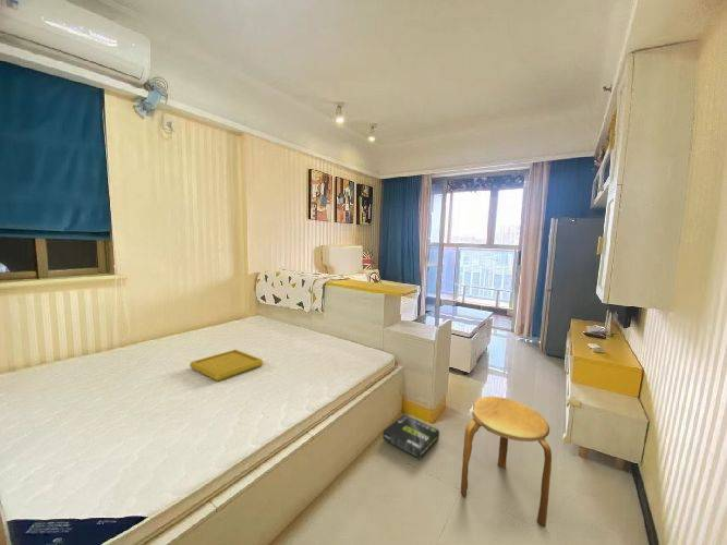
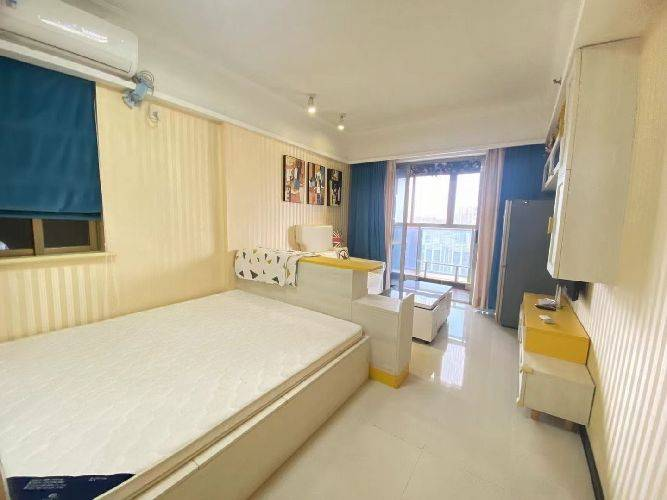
- box (411, 434)
- stool (500, 452)
- serving tray (227, 363)
